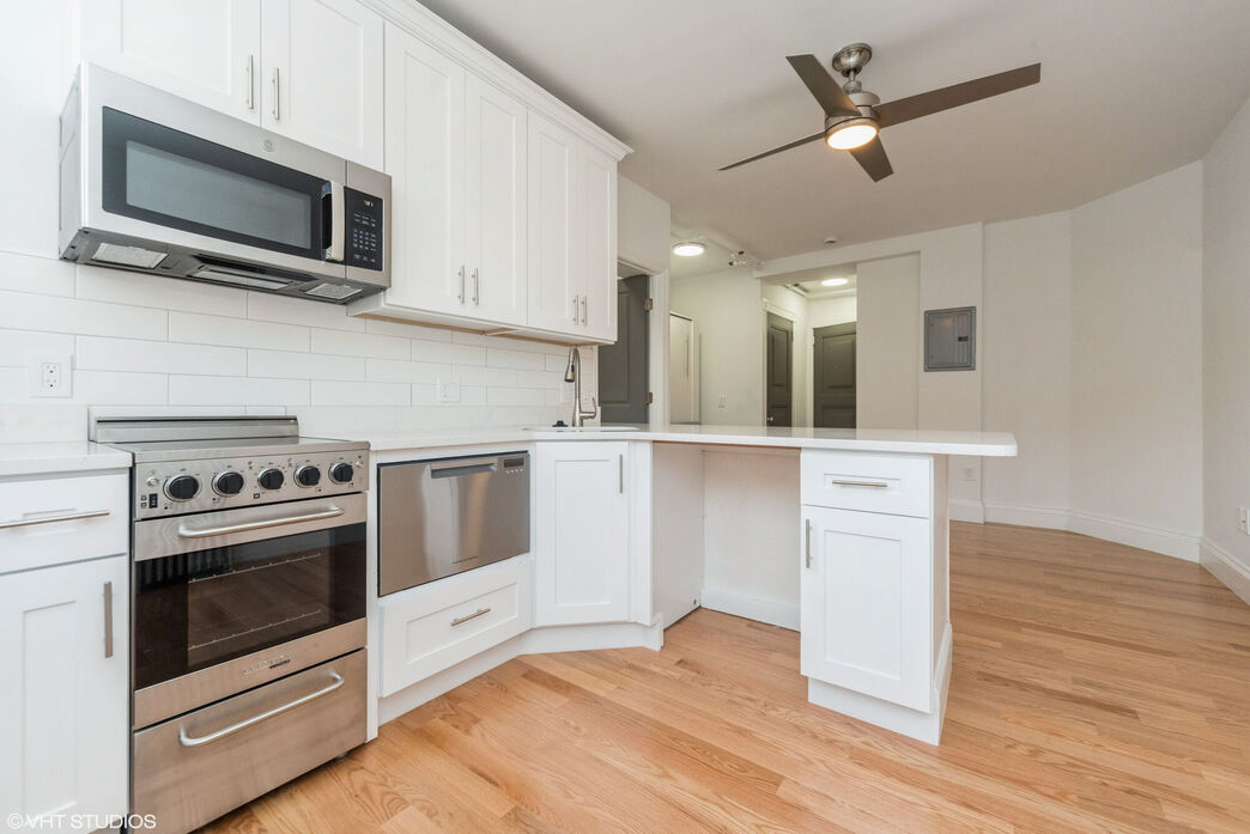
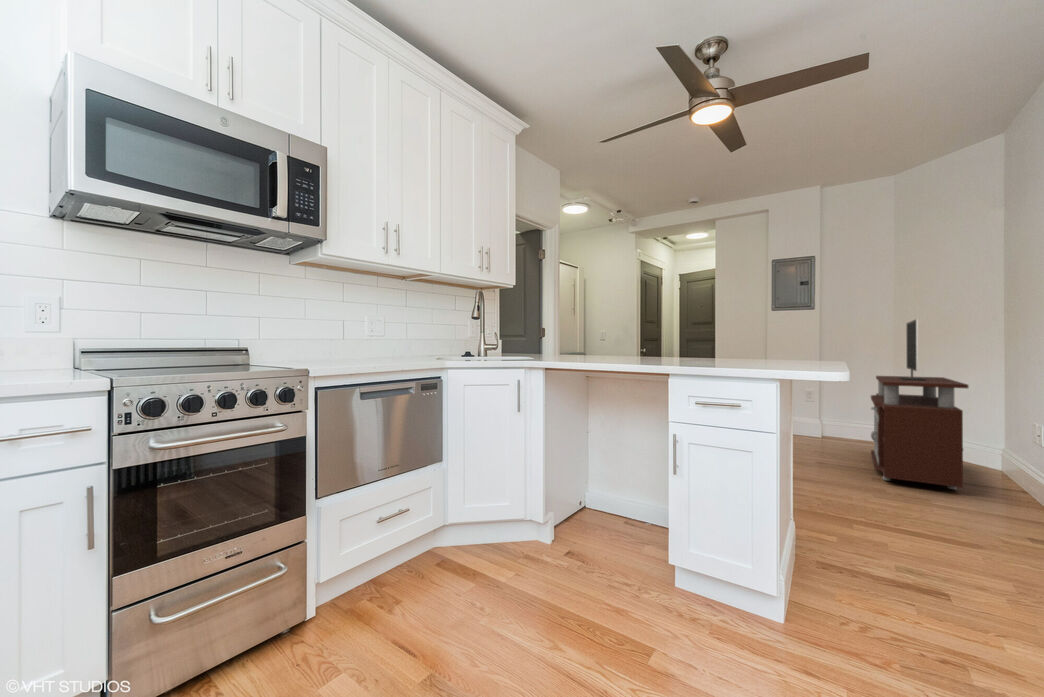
+ tv stand (910, 396)
